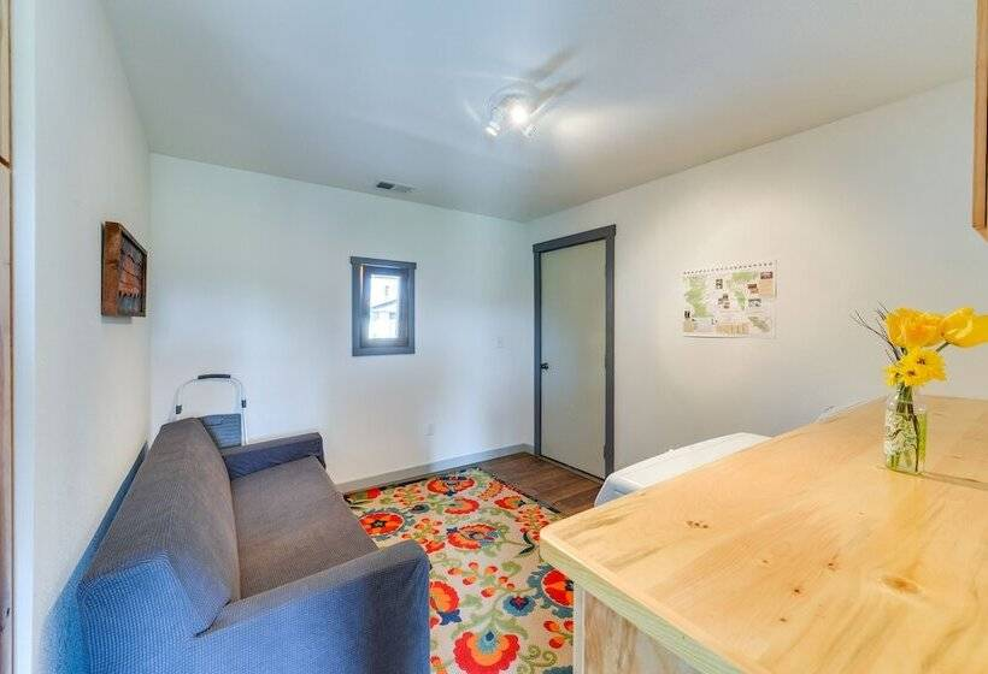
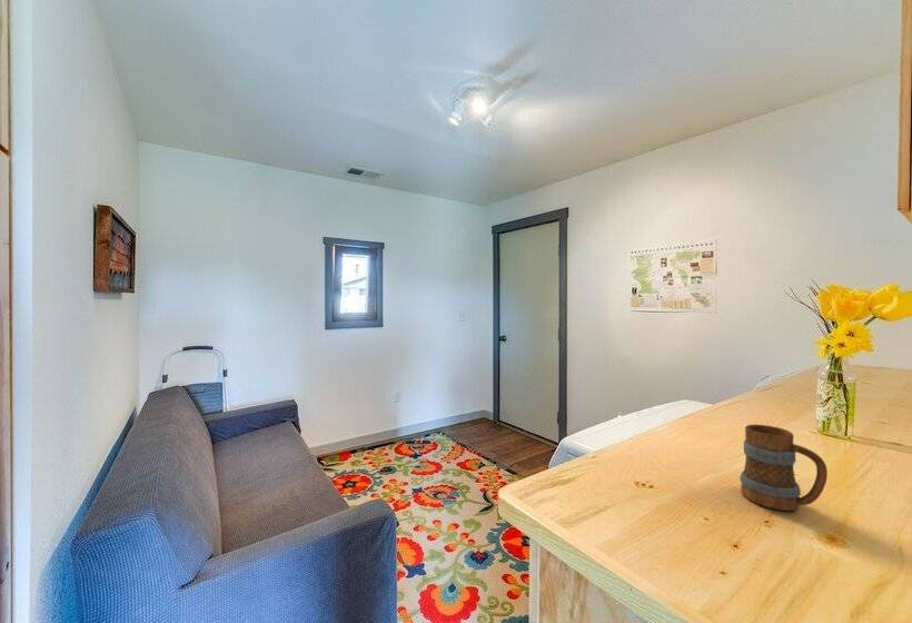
+ mug (781, 467)
